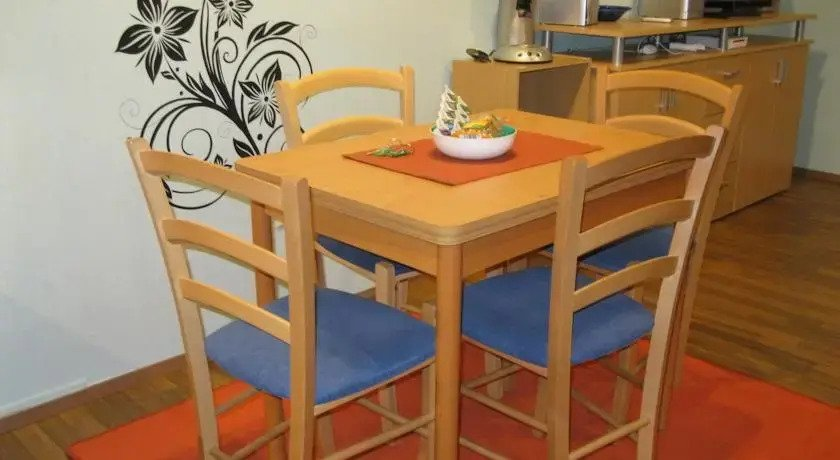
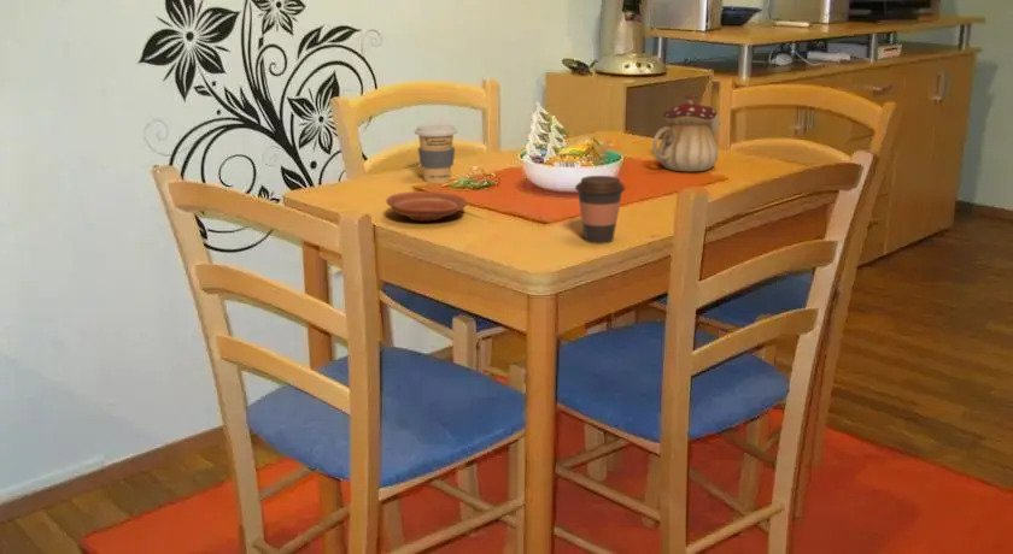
+ plate (427, 207)
+ coffee cup (599, 210)
+ teapot (685, 130)
+ coffee cup (435, 154)
